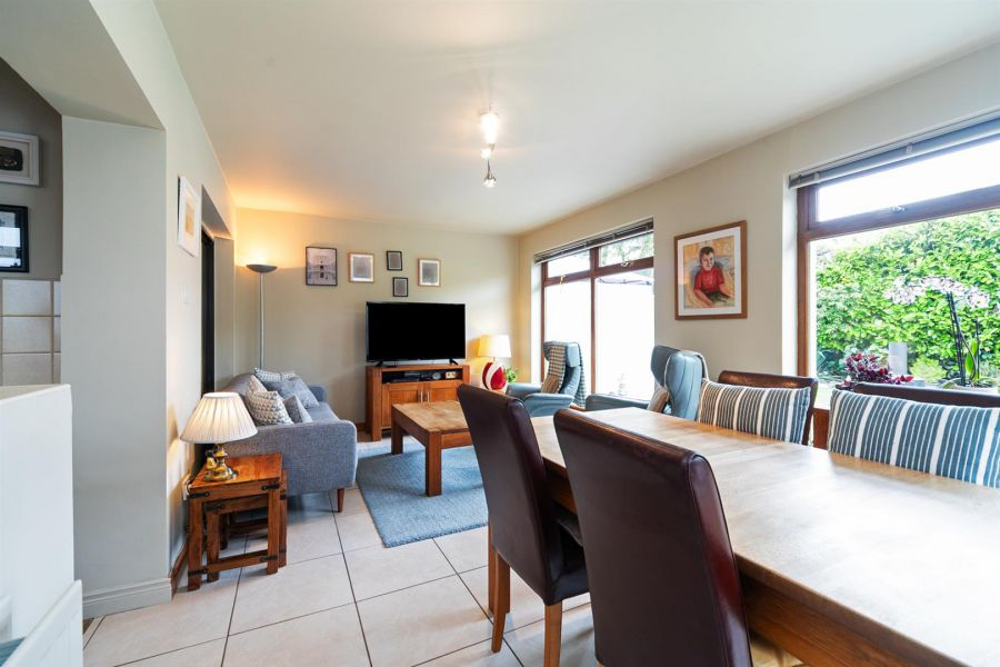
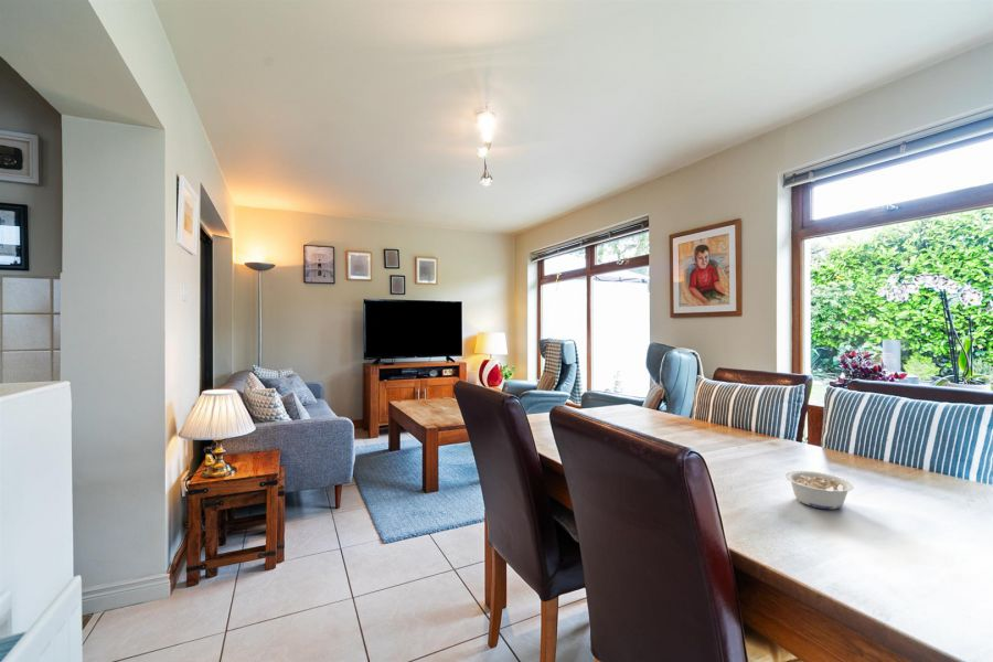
+ legume (818, 489)
